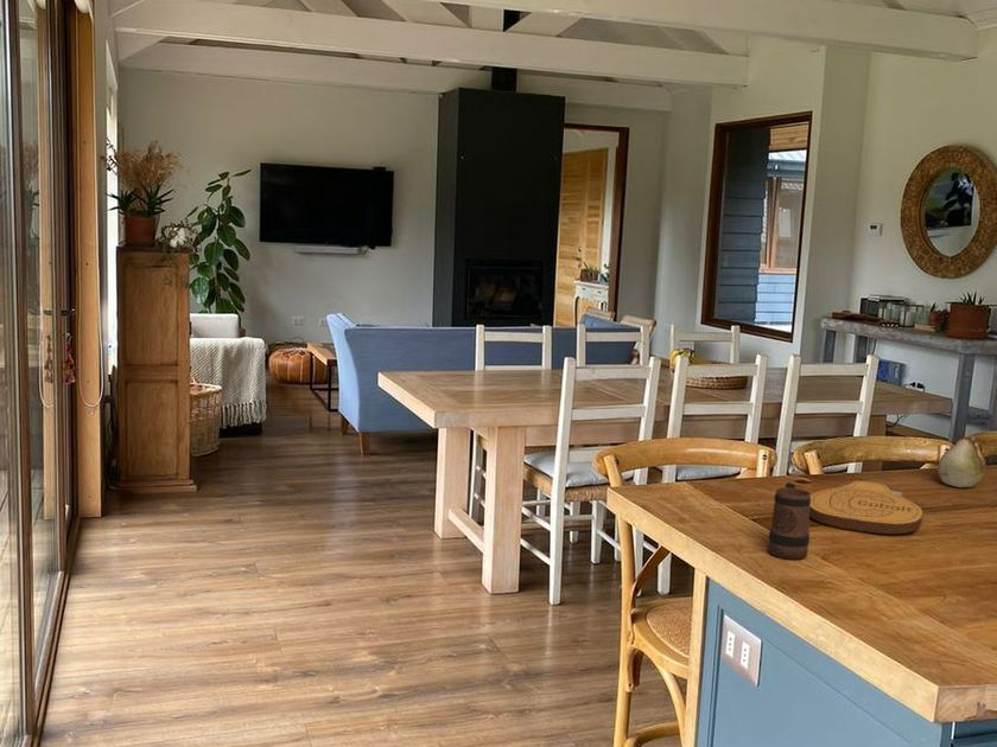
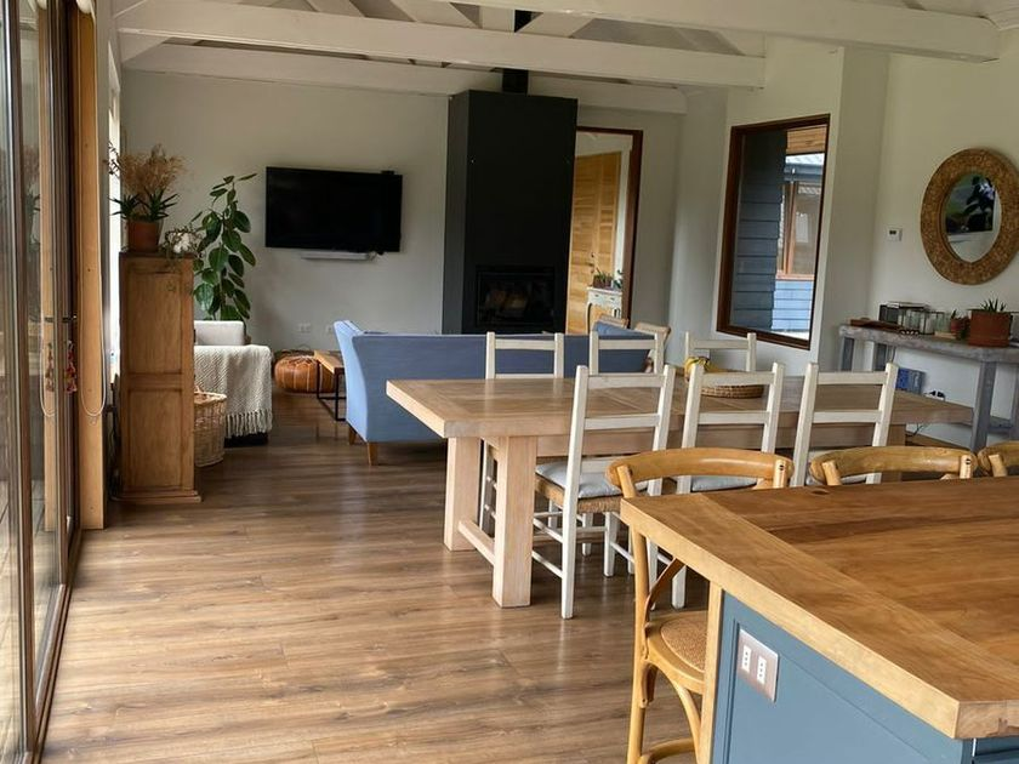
- key chain (866, 499)
- fruit (960, 461)
- mug (789, 519)
